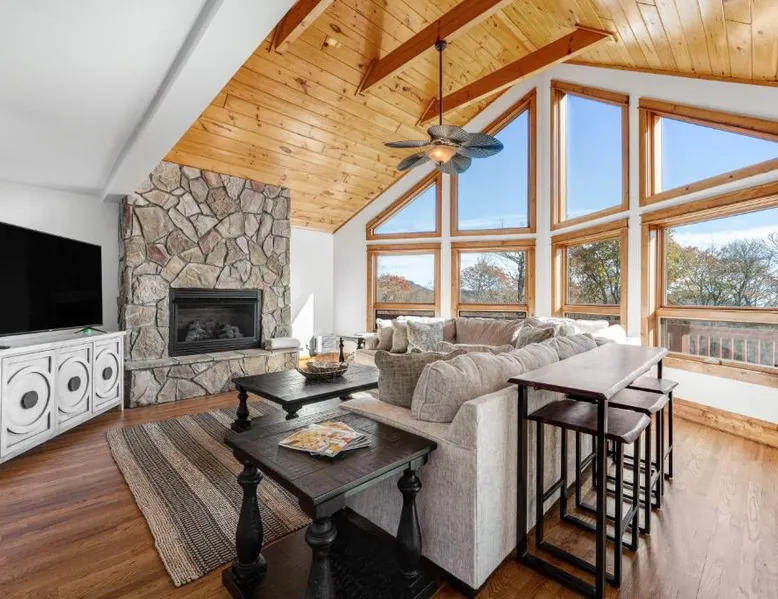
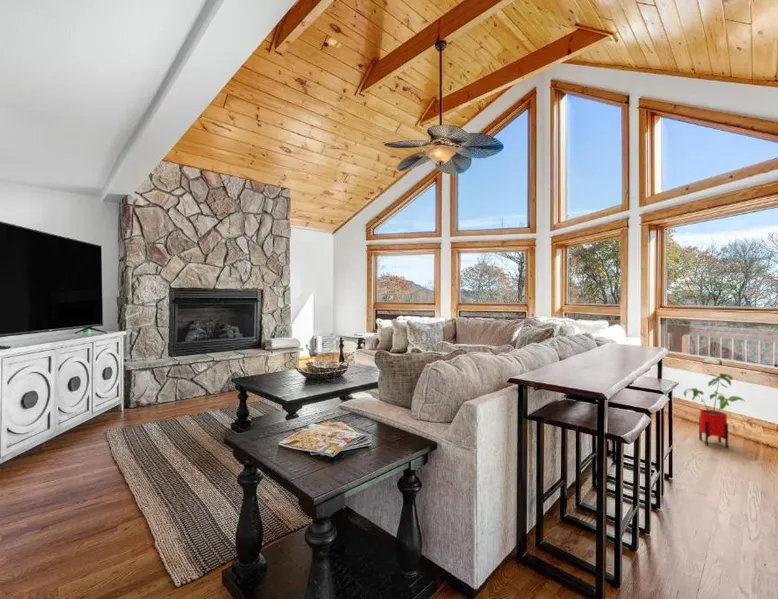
+ house plant (714, 408)
